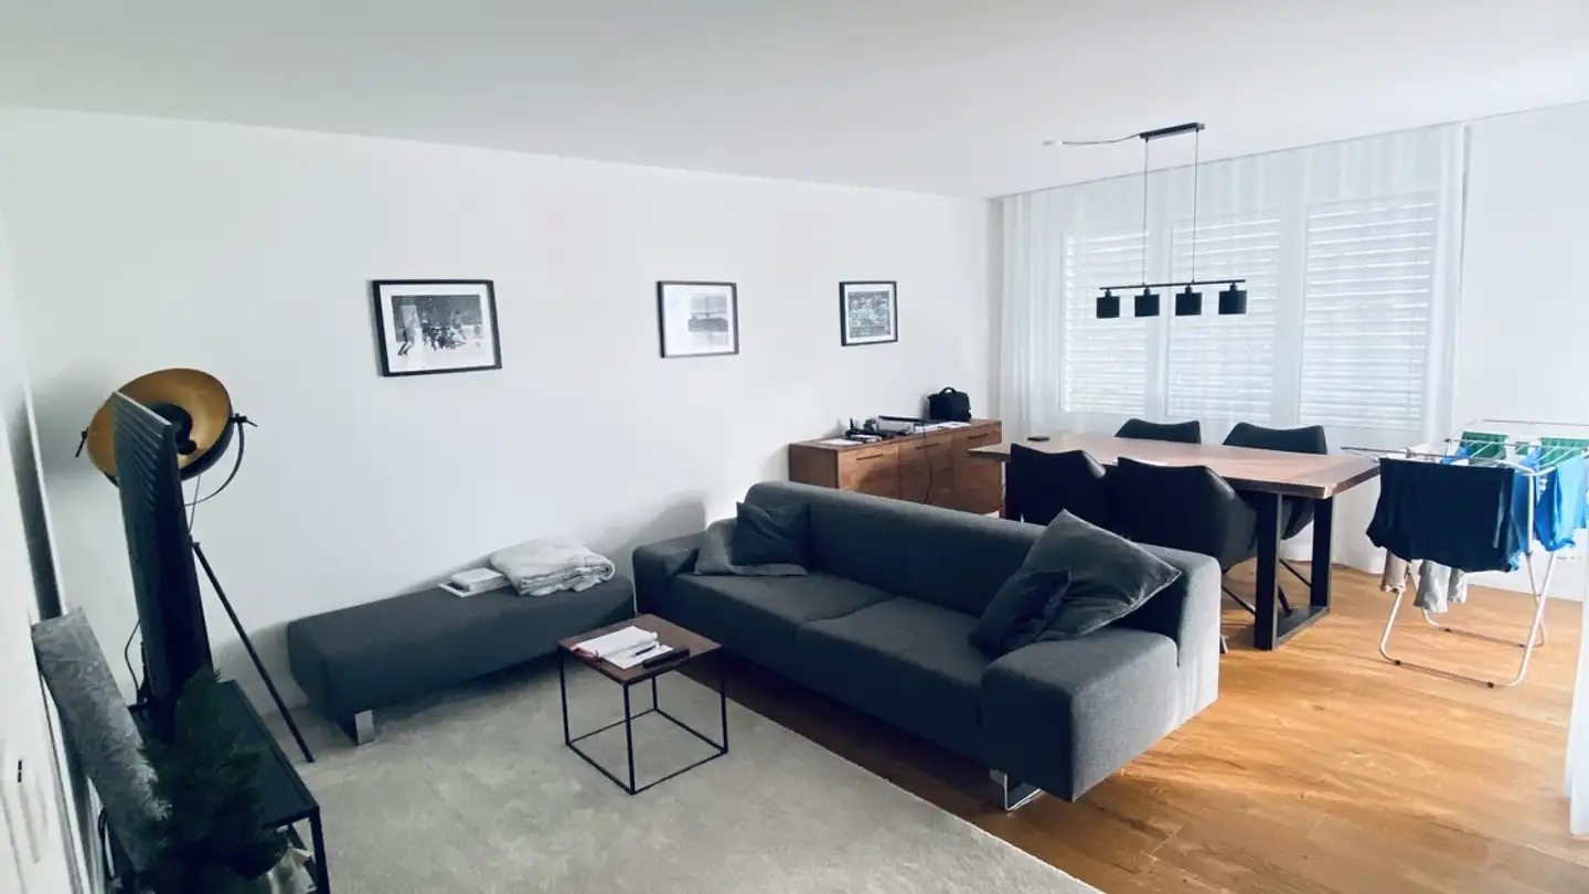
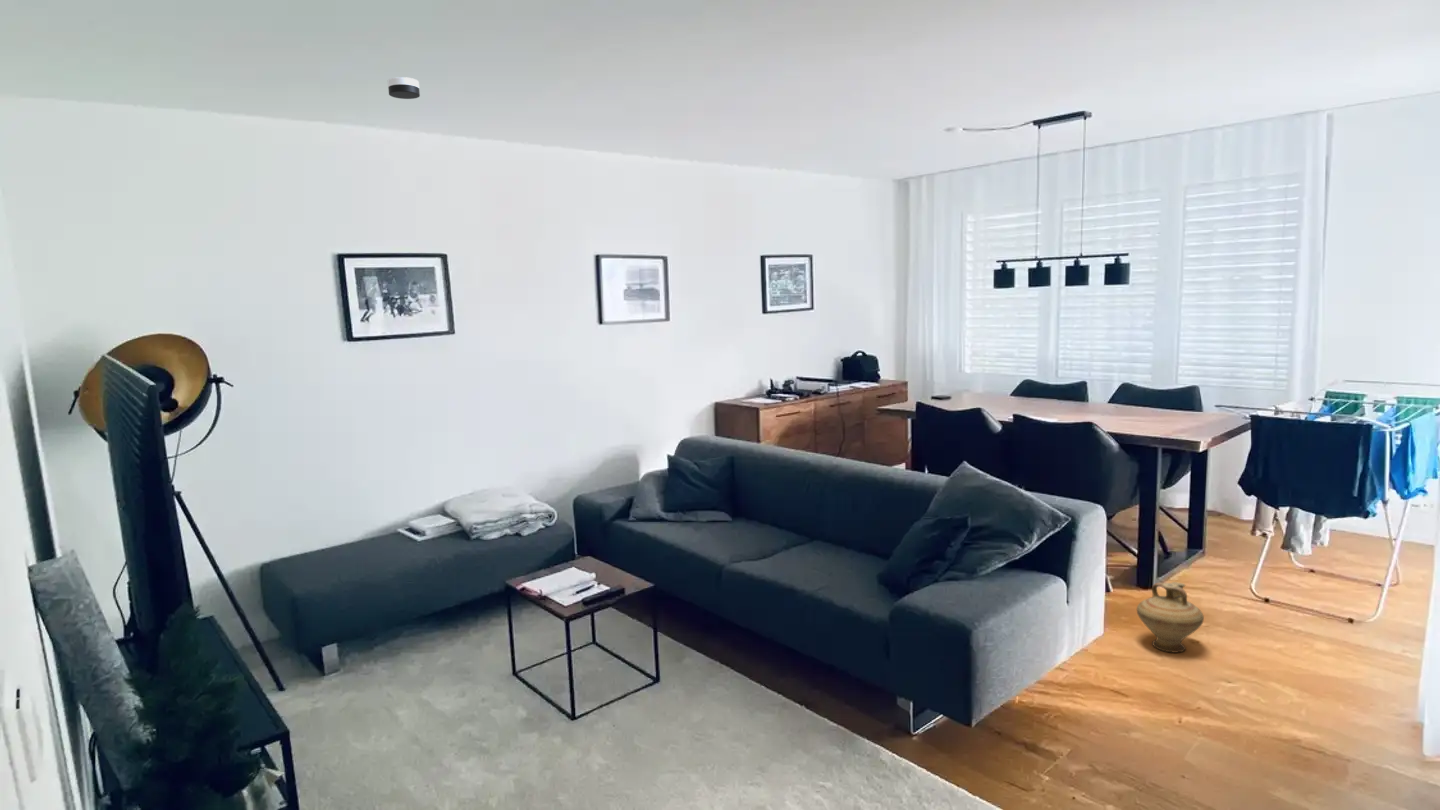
+ ceramic jug (1169, 615)
+ smoke detector (403, 88)
